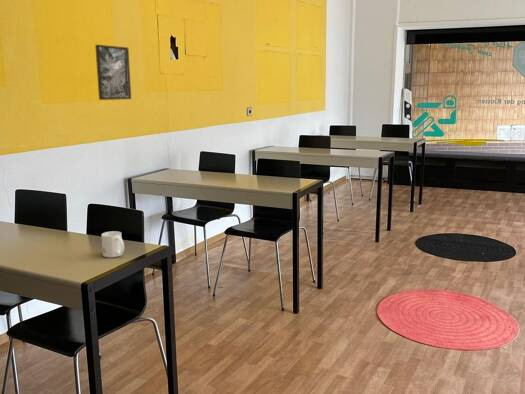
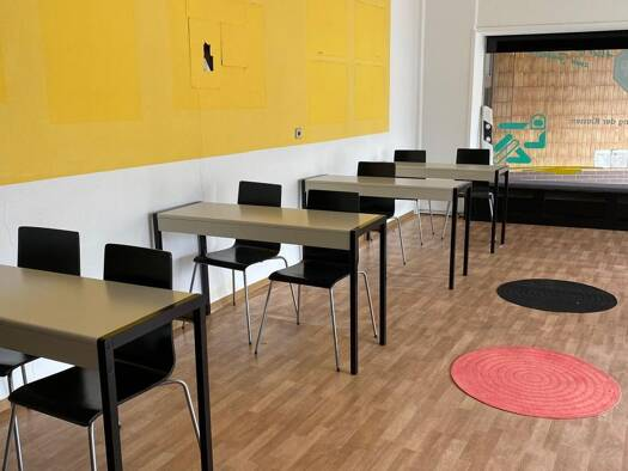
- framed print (114, 73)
- mug (114, 244)
